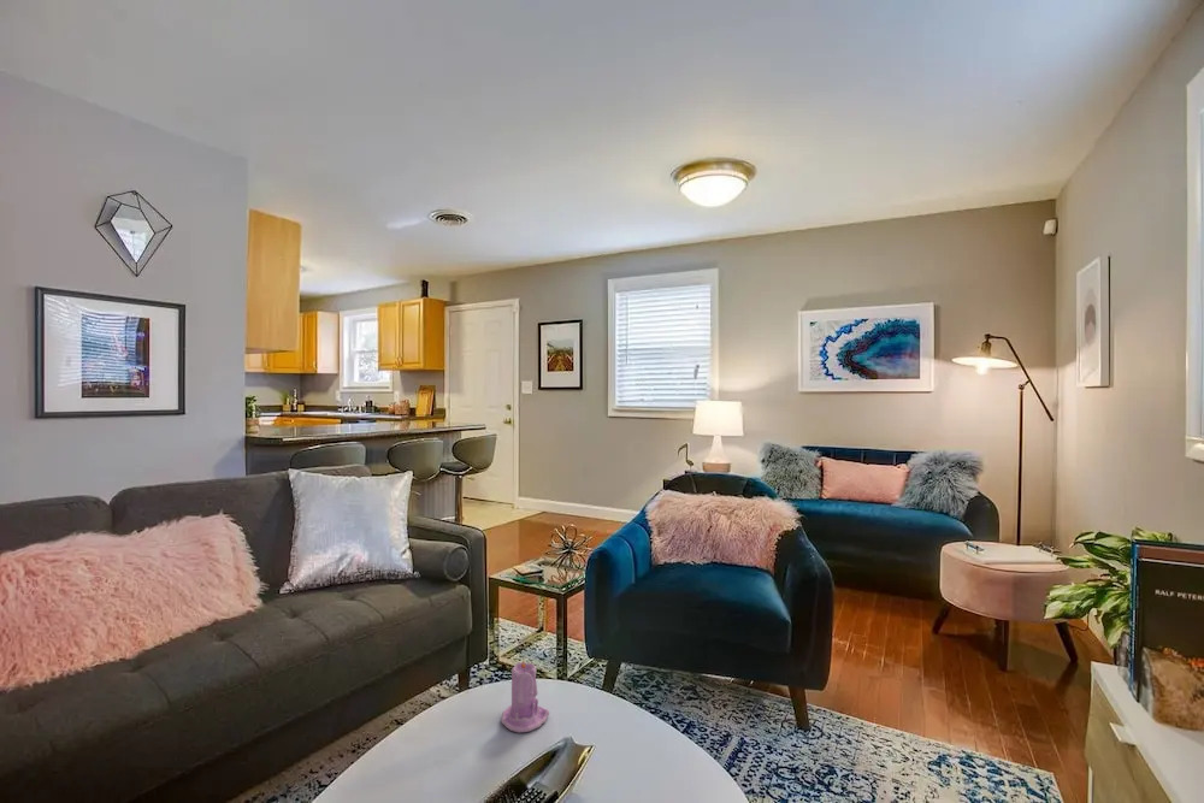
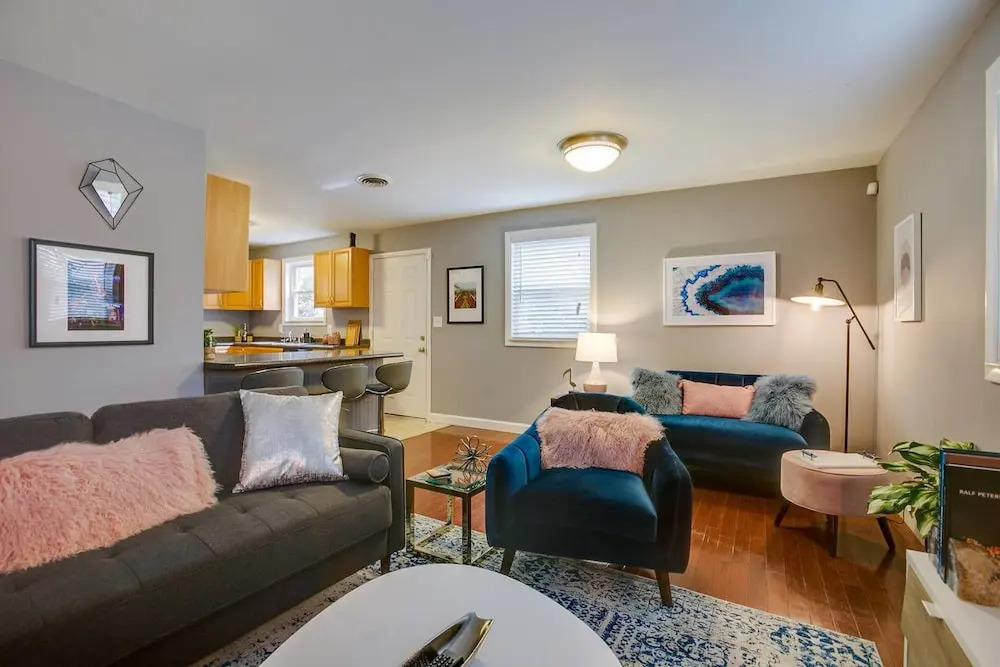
- candle (523, 687)
